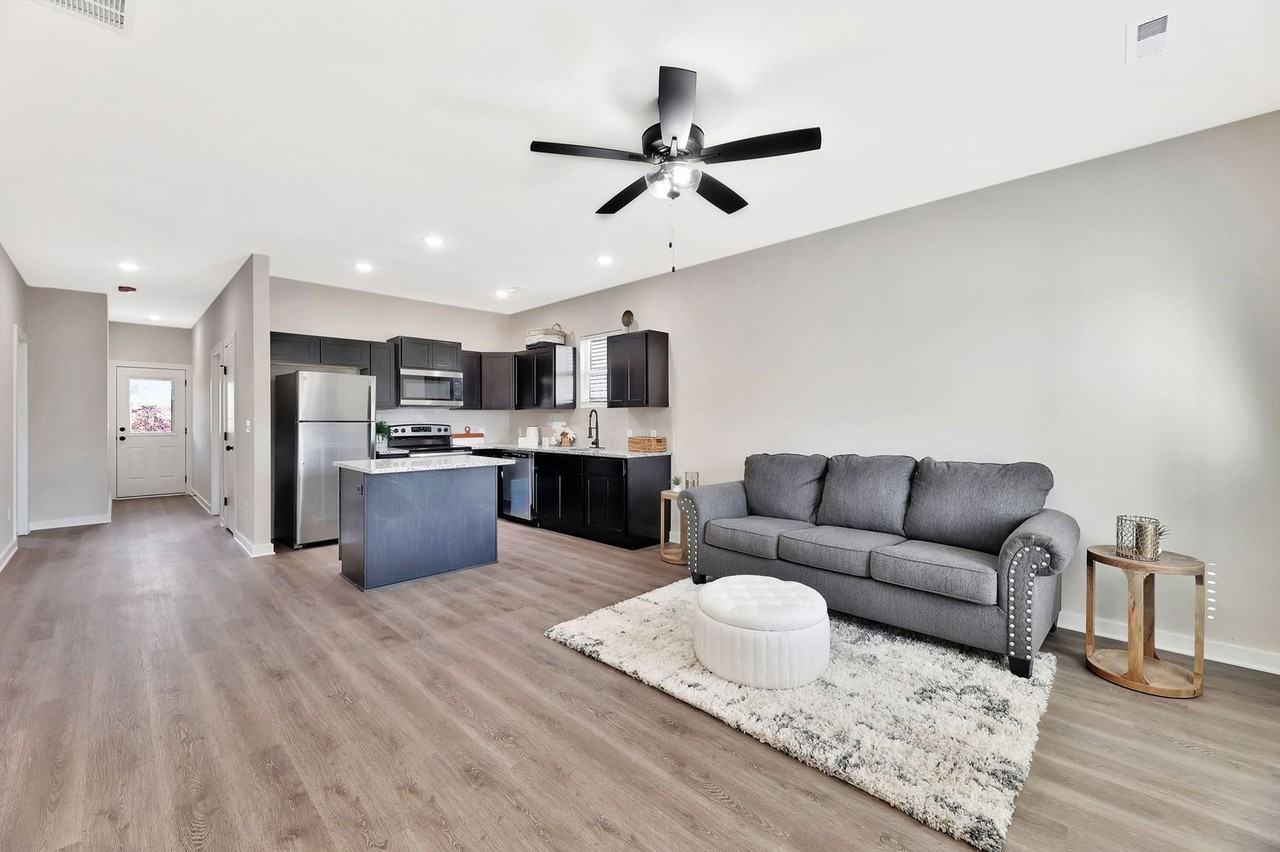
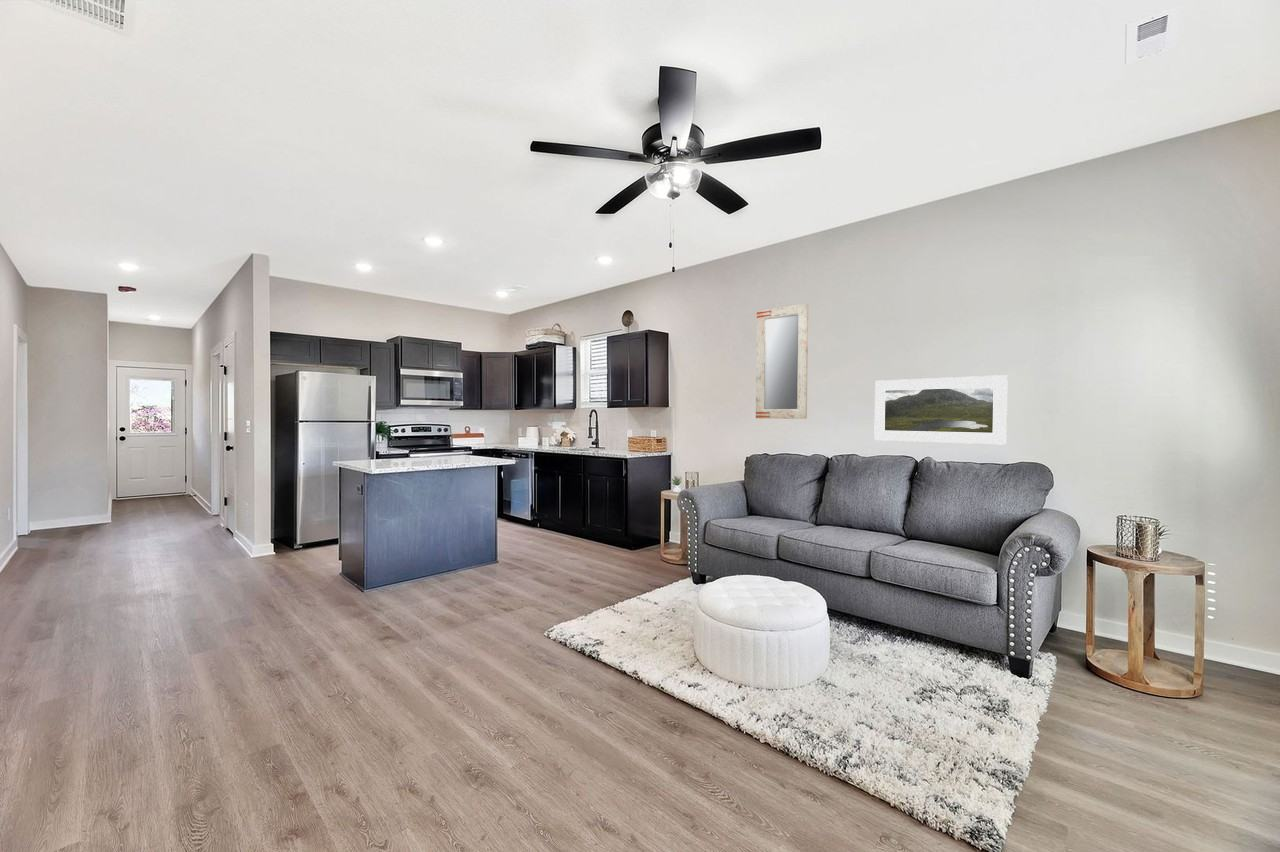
+ home mirror (780, 363)
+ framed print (935, 410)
